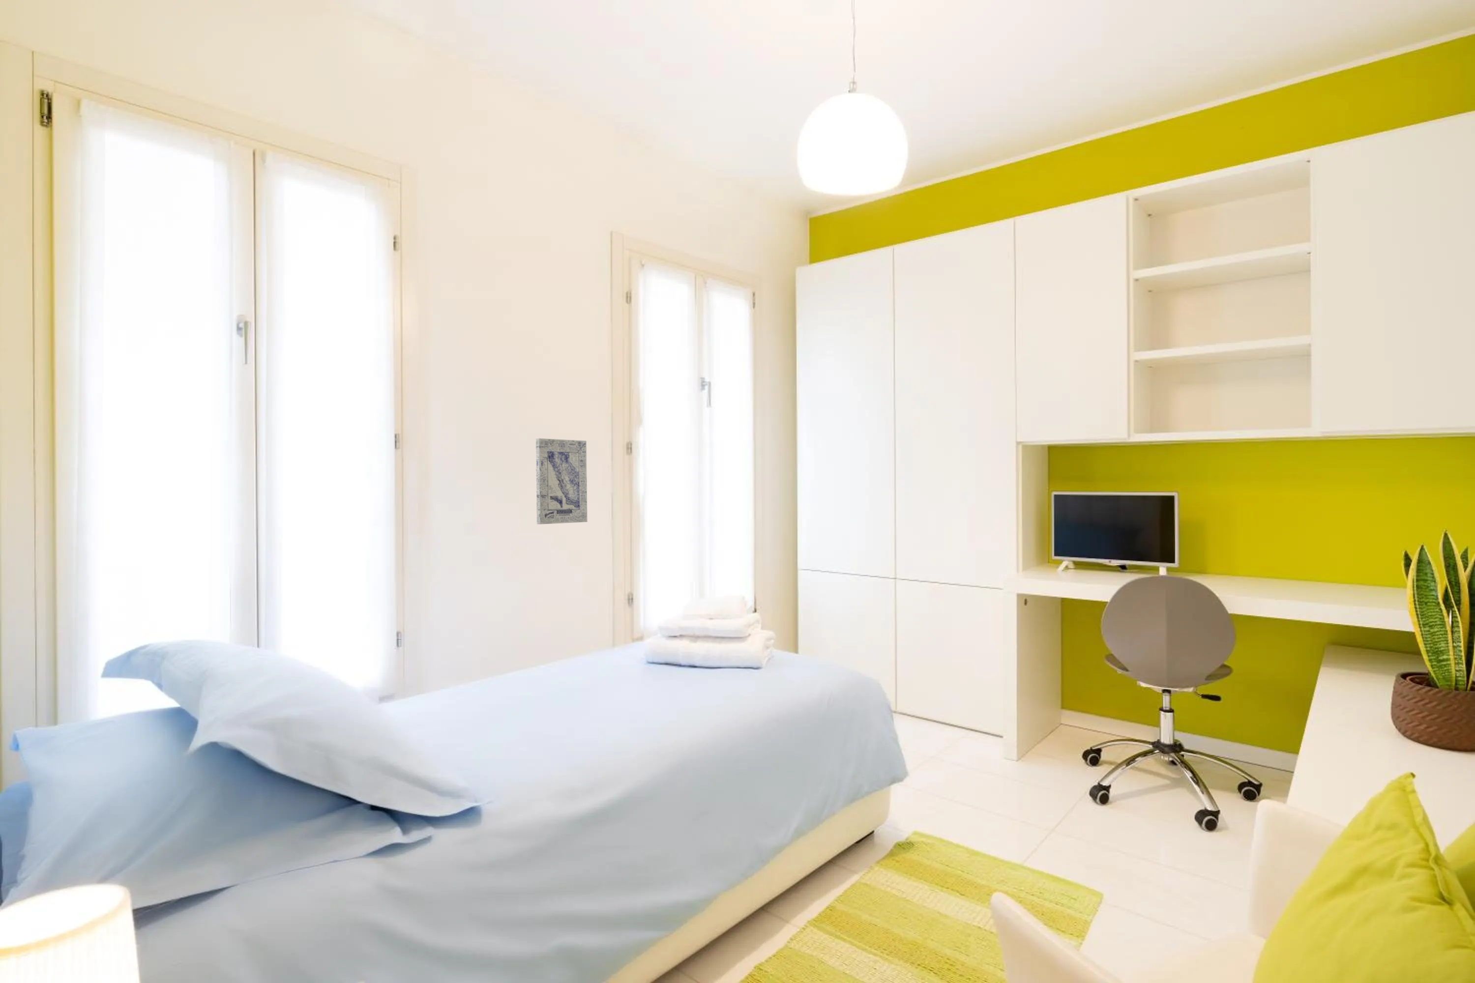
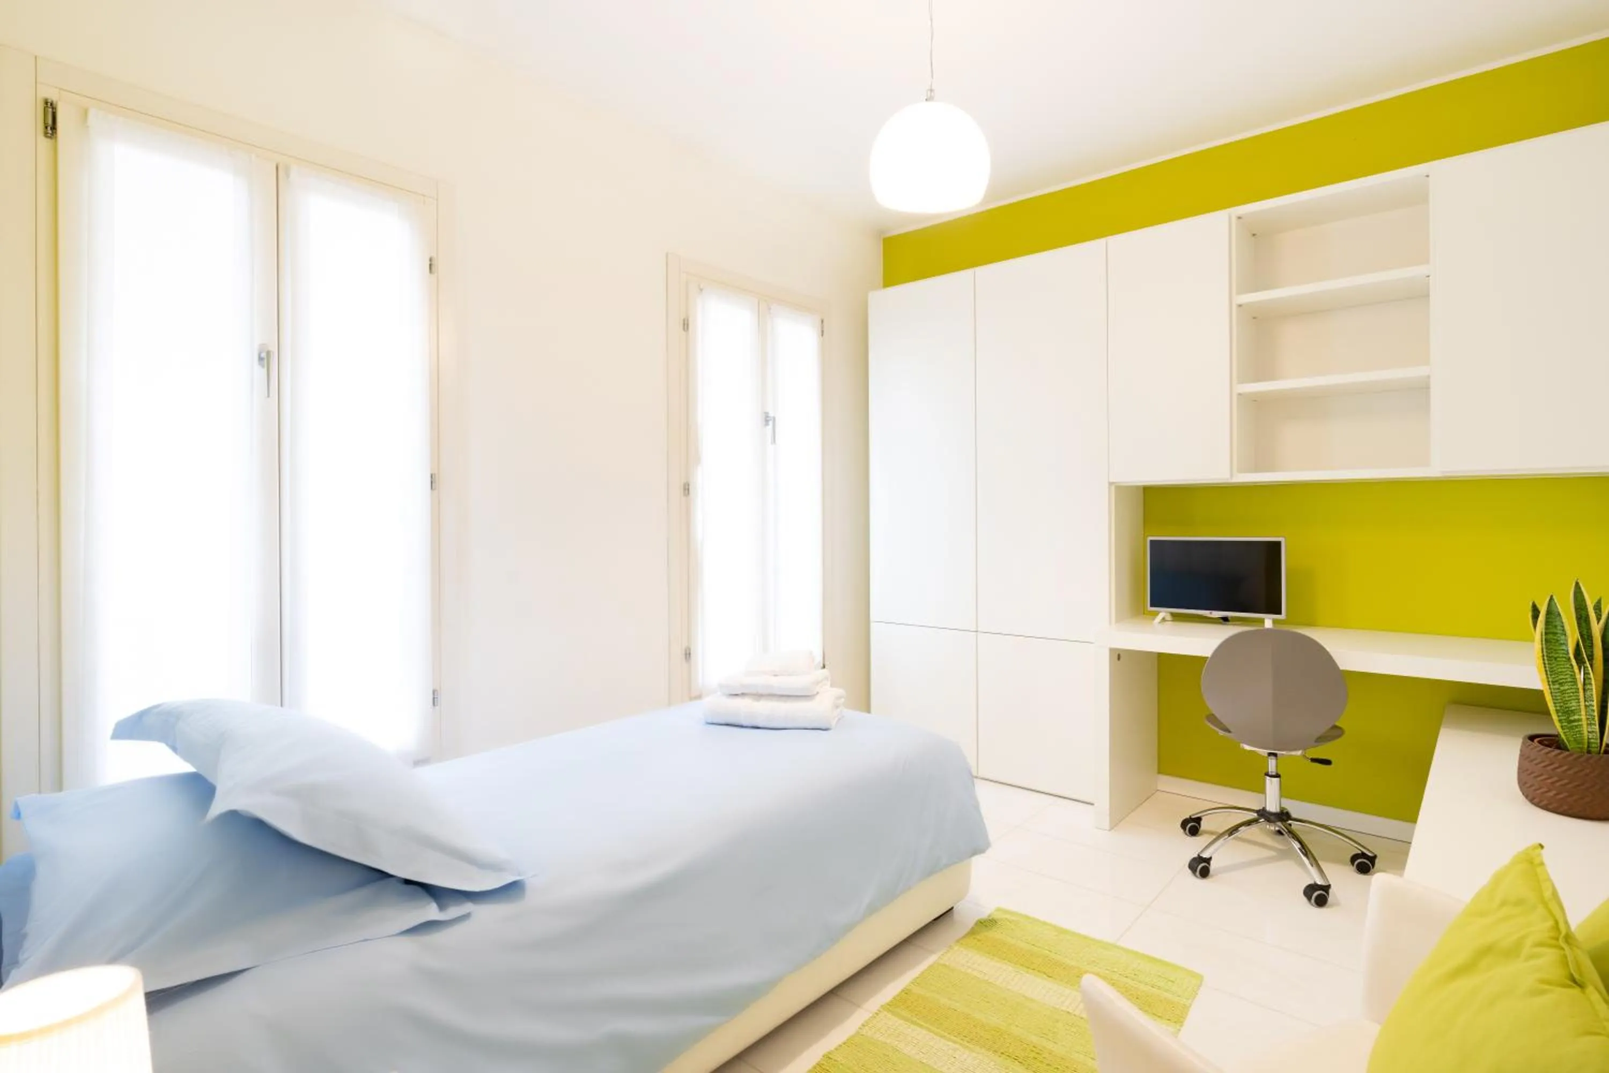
- wall art (562, 482)
